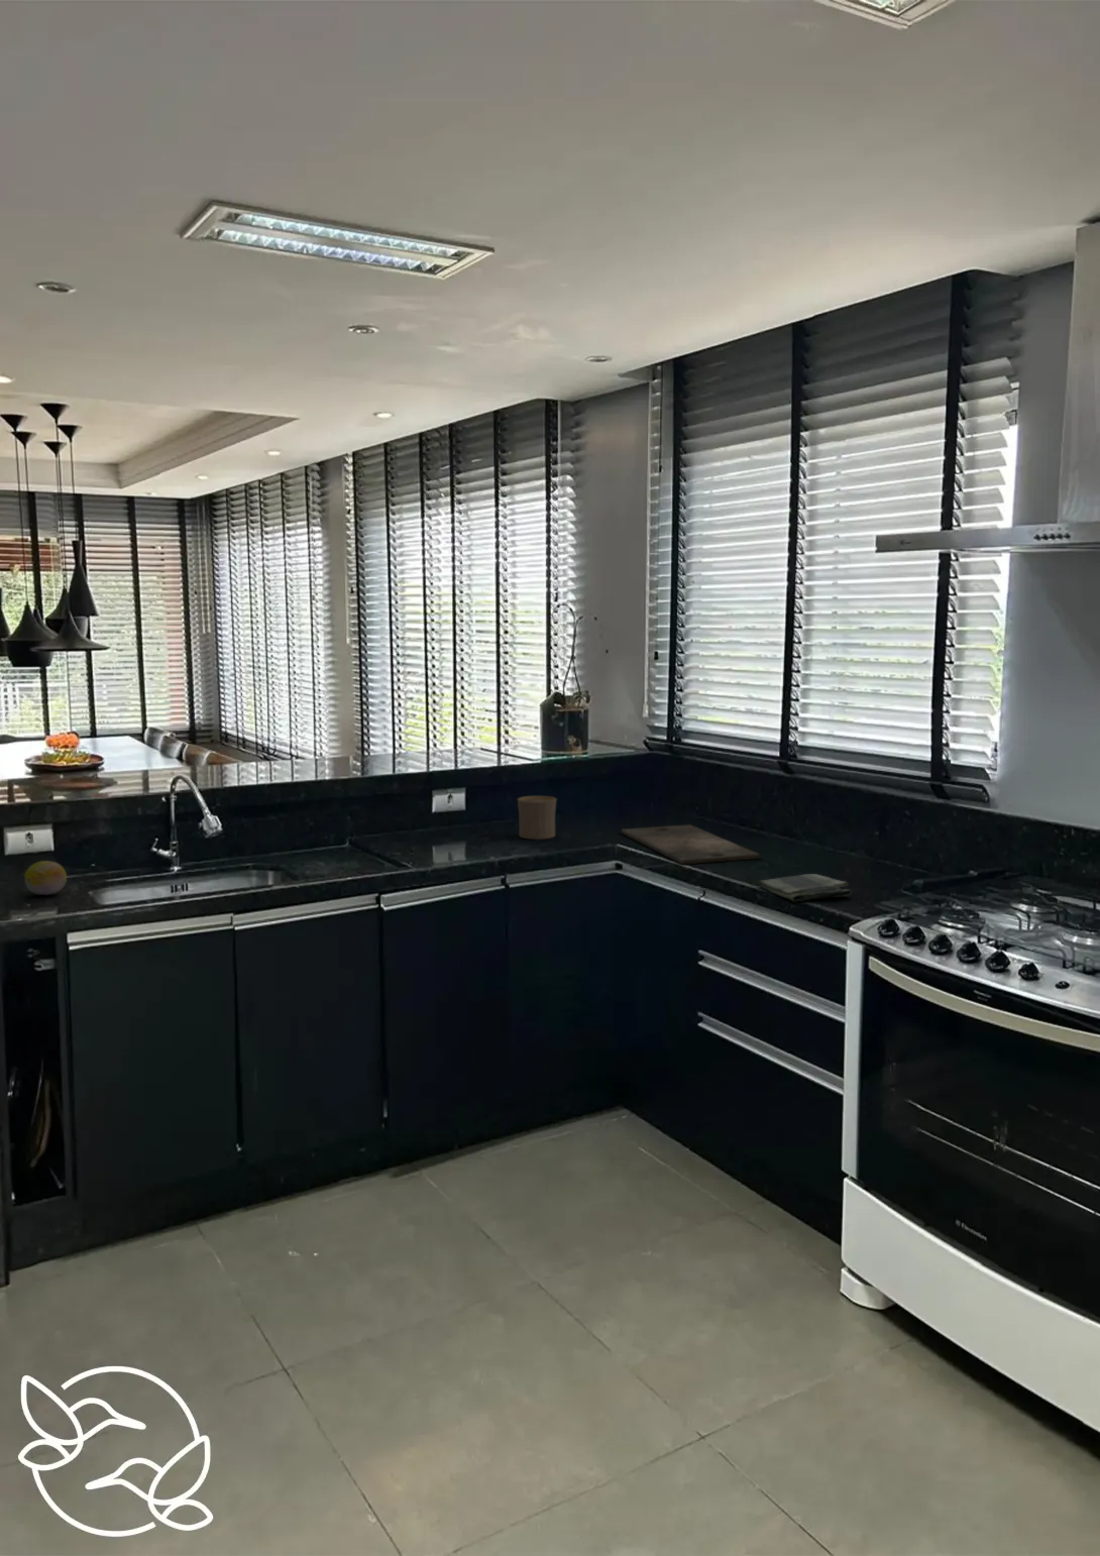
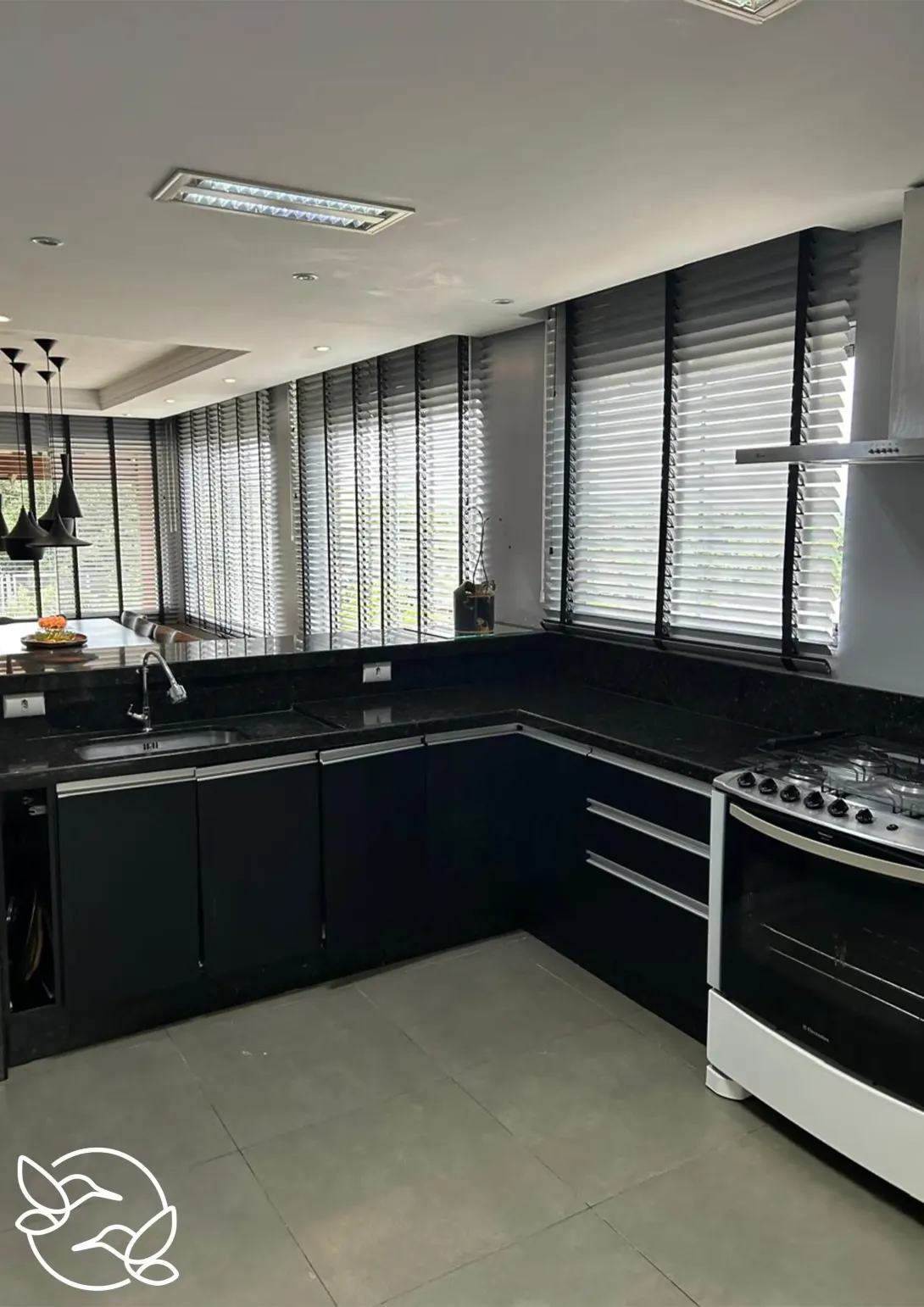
- dish towel (805, 885)
- cup (537, 817)
- fruit (45, 877)
- cutting board (686, 843)
